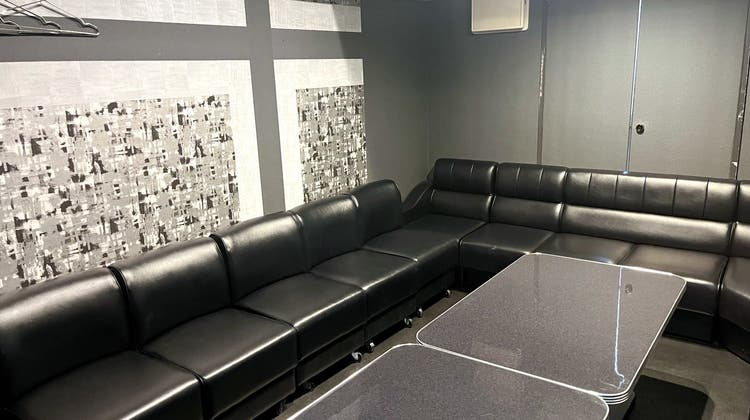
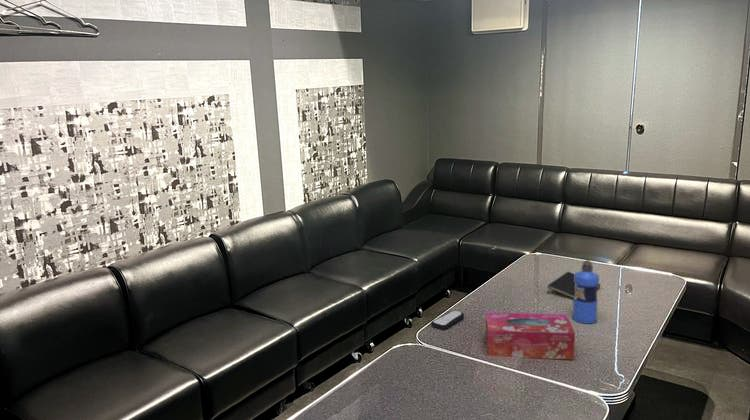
+ tissue box (527, 334)
+ notepad (574, 285)
+ remote control (448, 319)
+ water bottle (586, 290)
